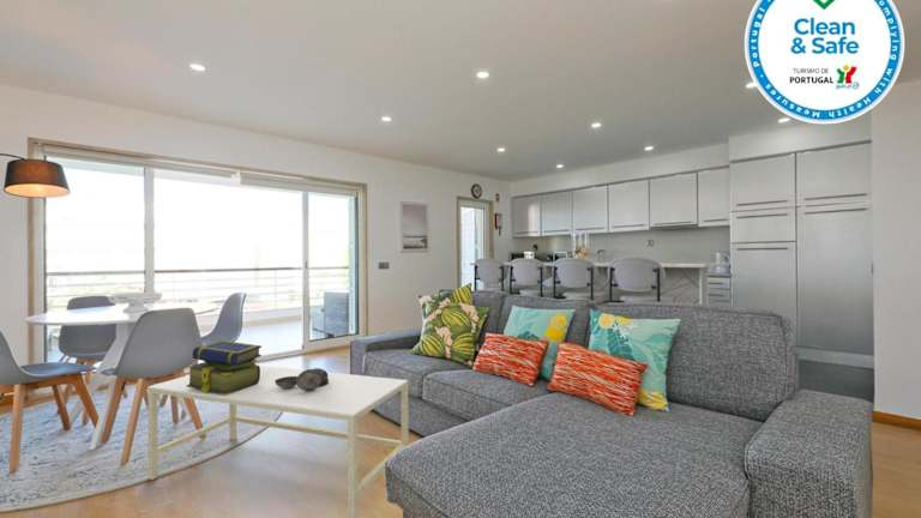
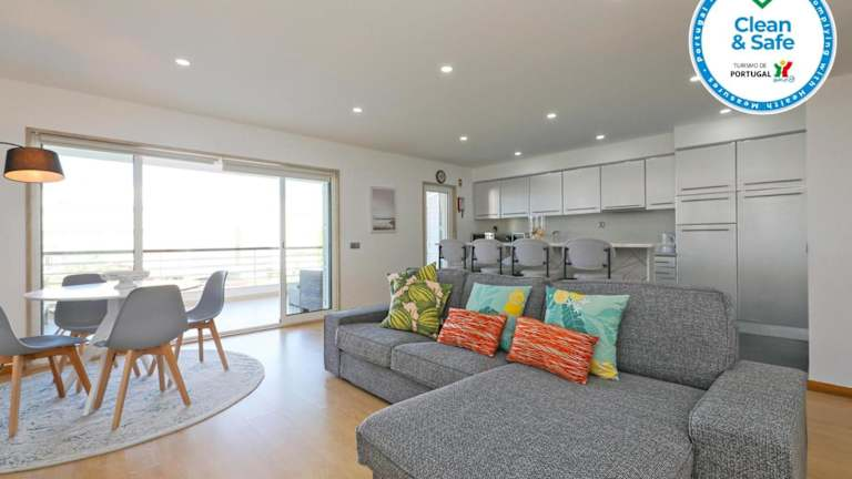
- decorative bowl (306, 374)
- coffee table (281, 428)
- stack of books (227, 365)
